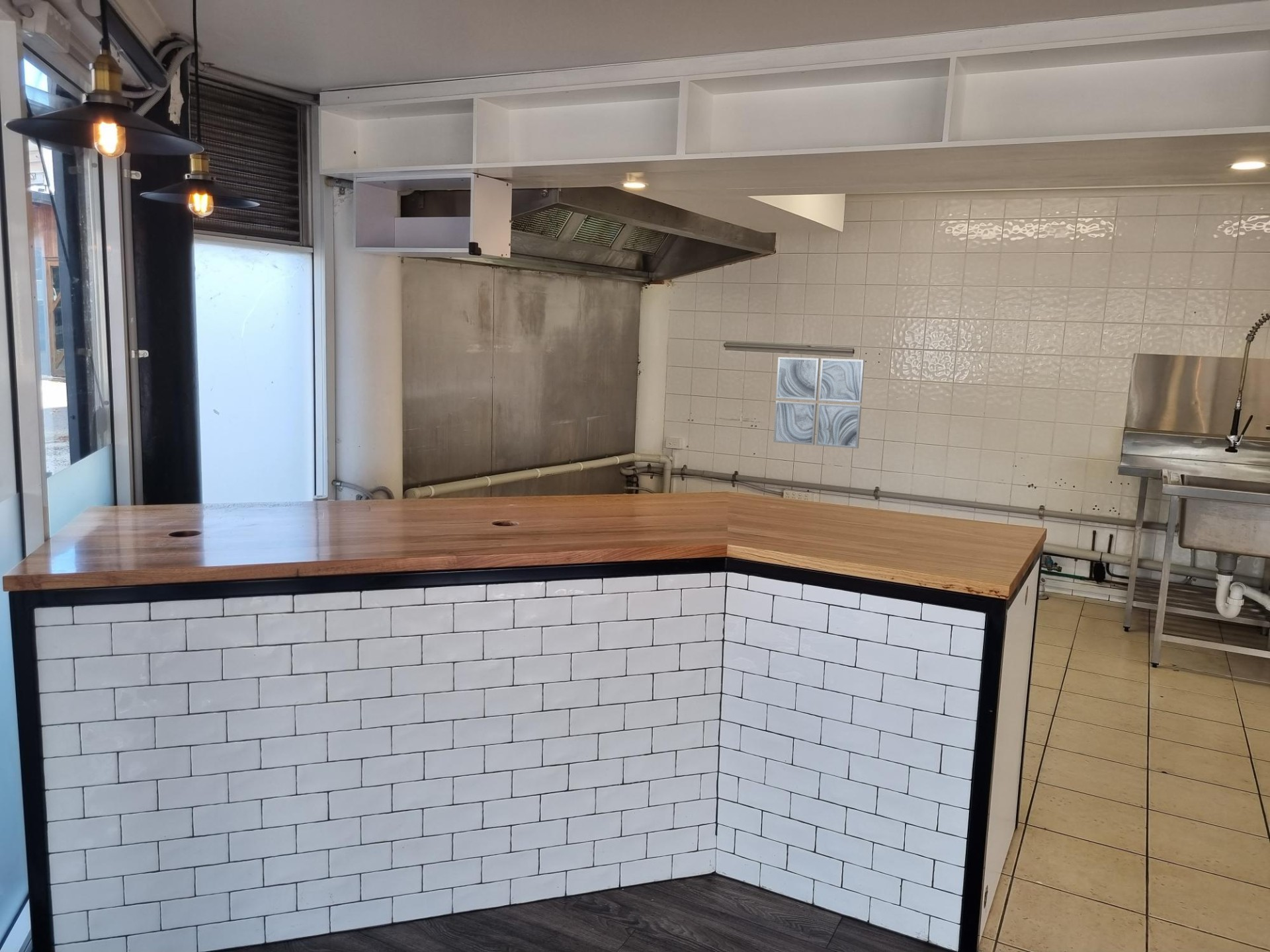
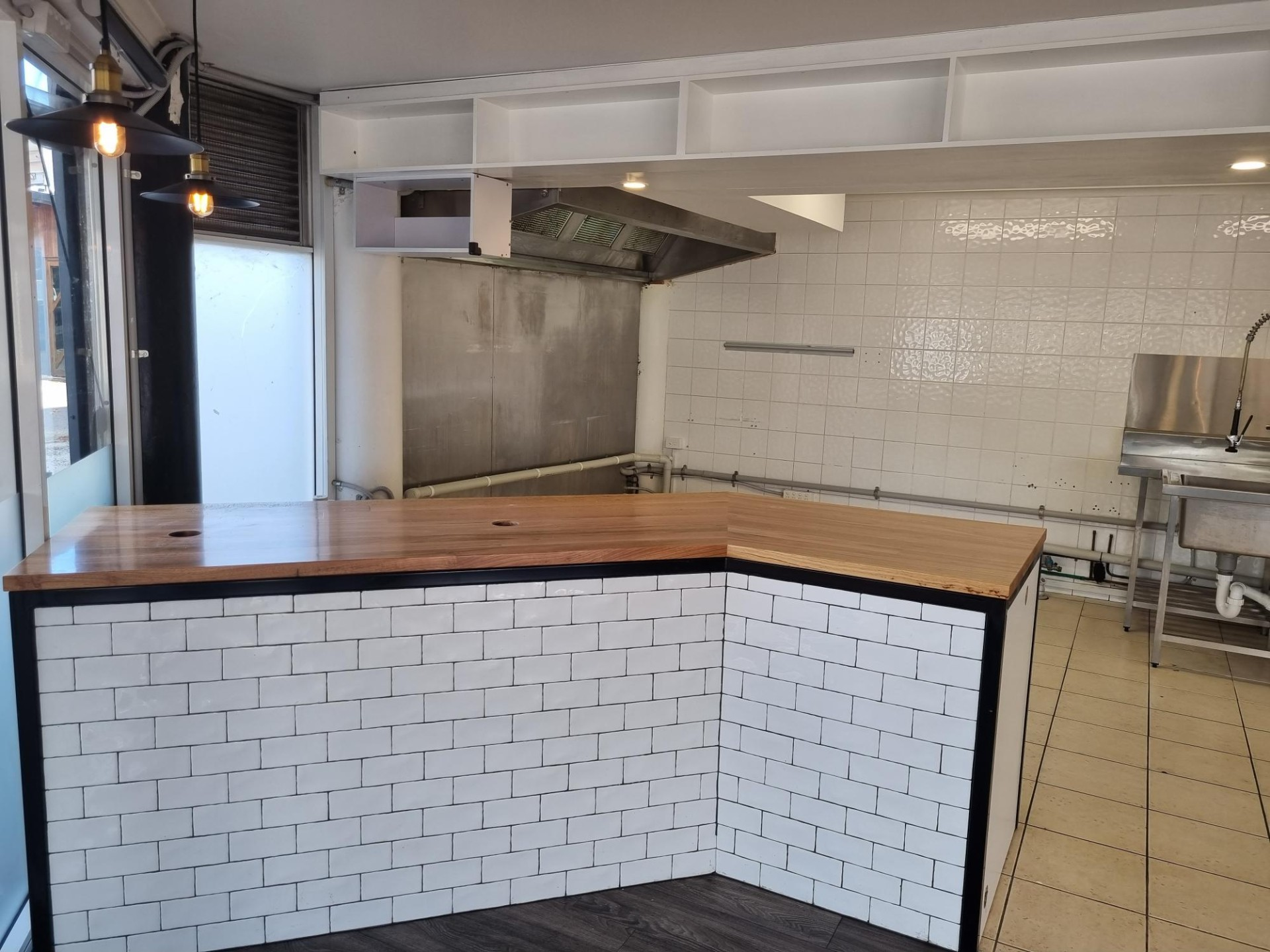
- wall art (818, 403)
